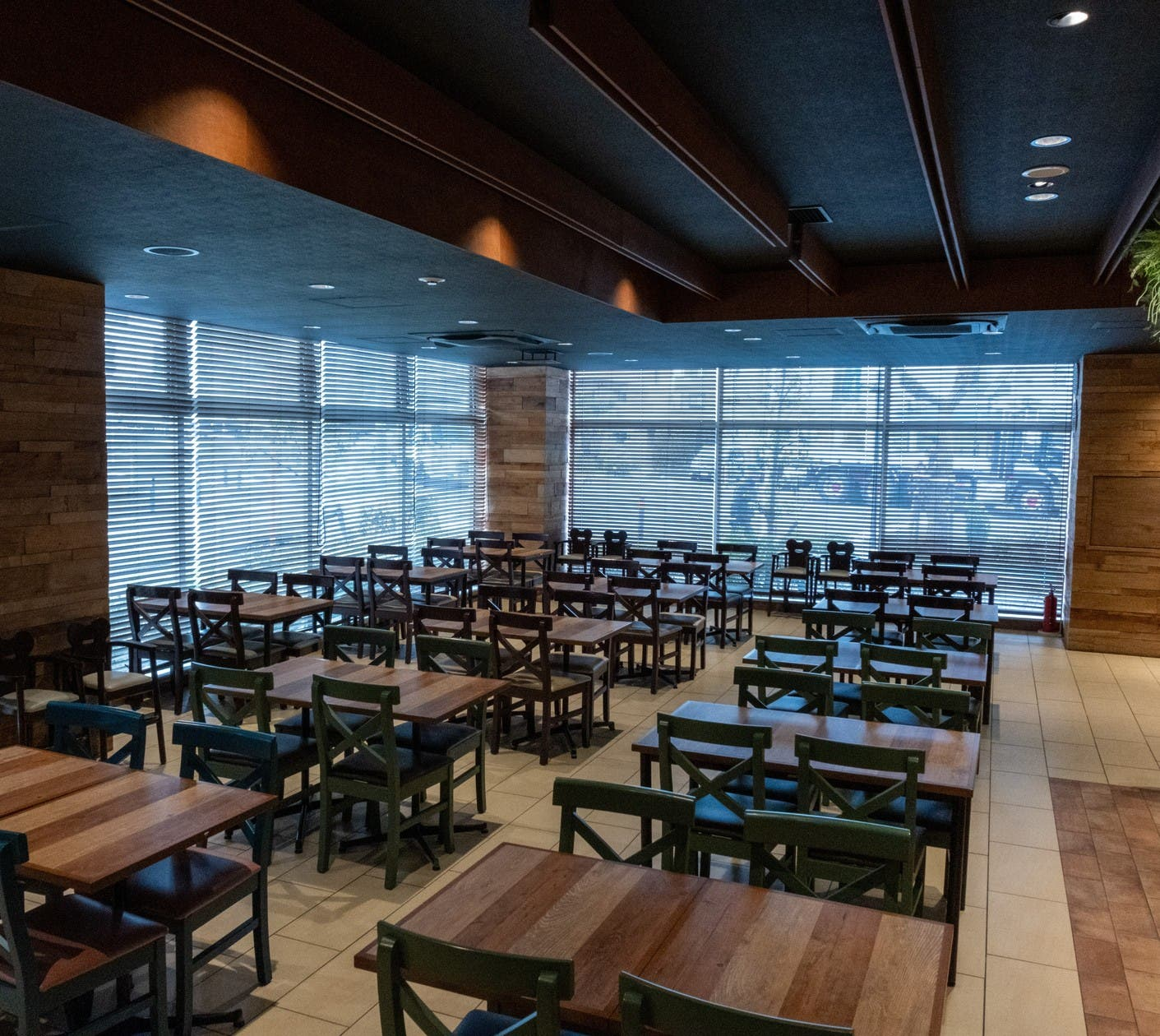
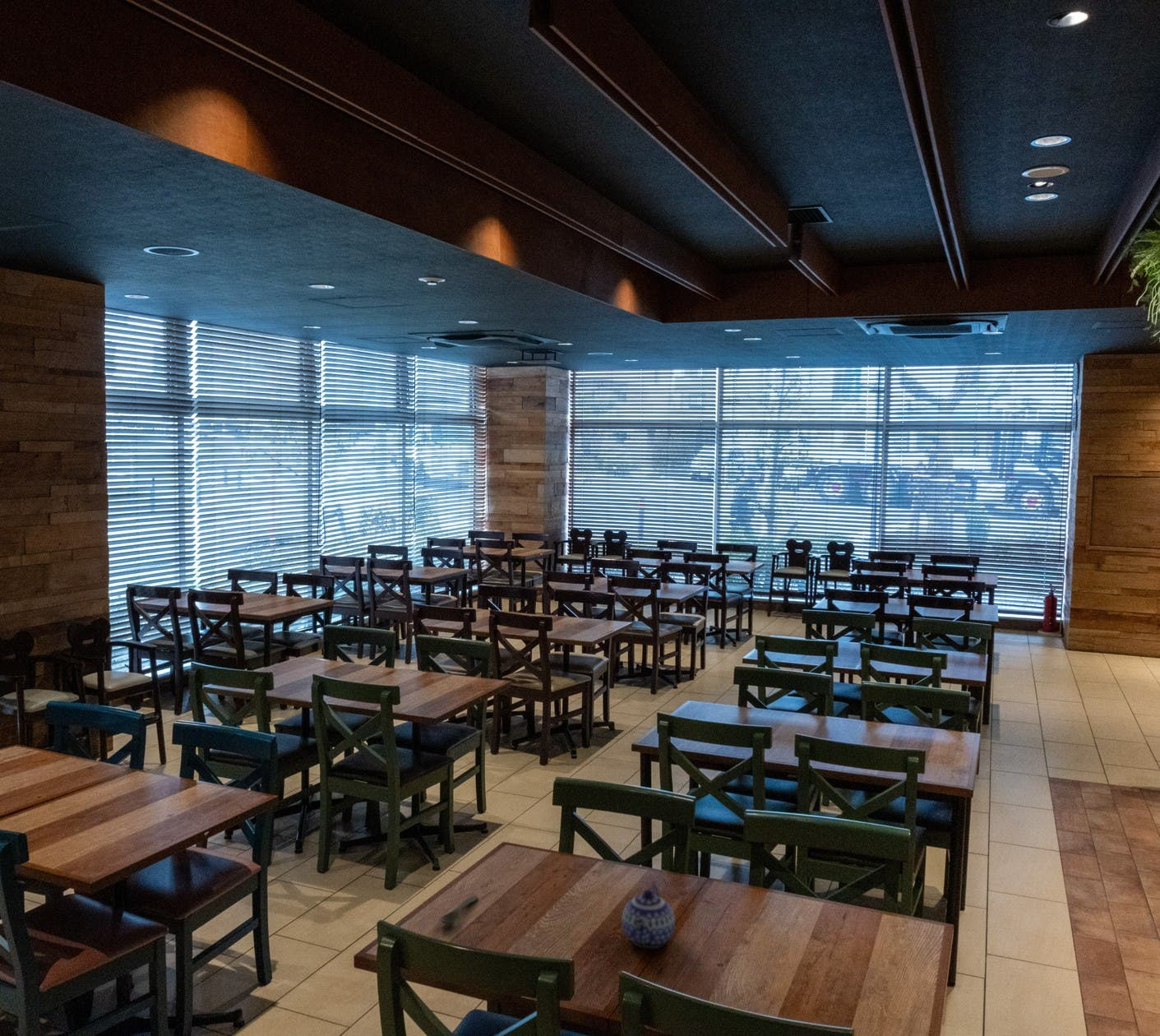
+ spoon (460, 909)
+ teapot (649, 914)
